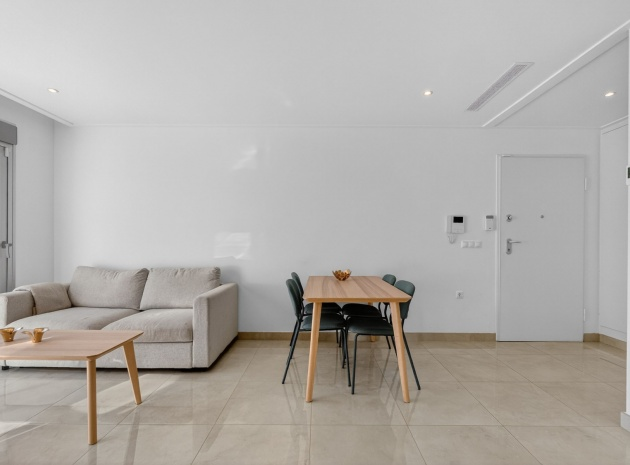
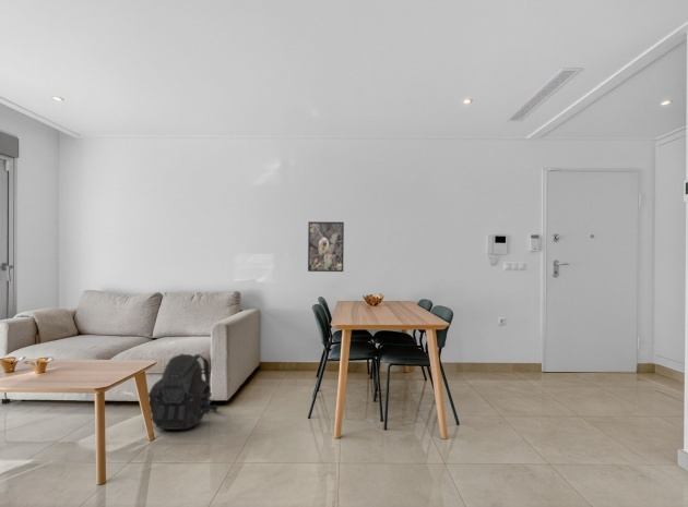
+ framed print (325, 246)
+ backpack (183, 388)
